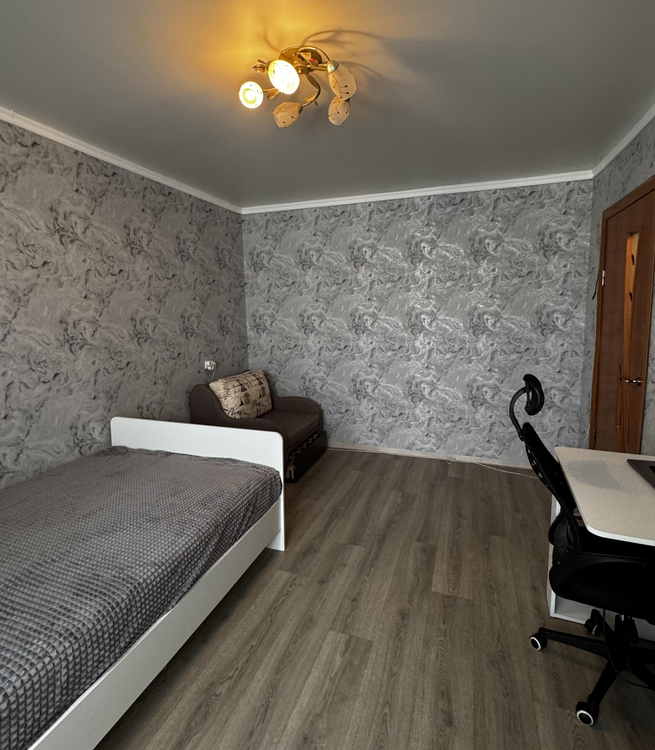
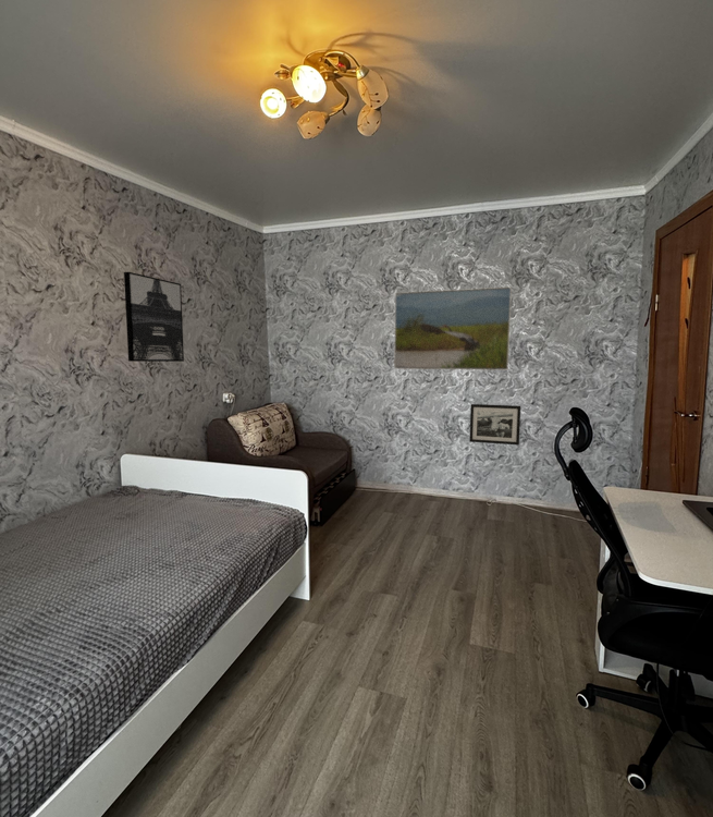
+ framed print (450, 330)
+ wall art (156, 320)
+ picture frame (494, 424)
